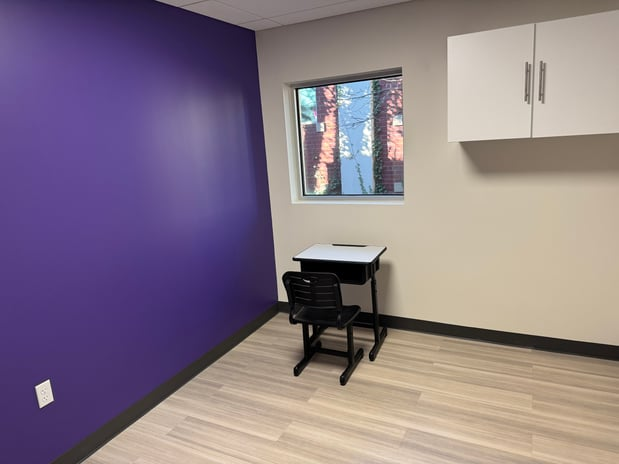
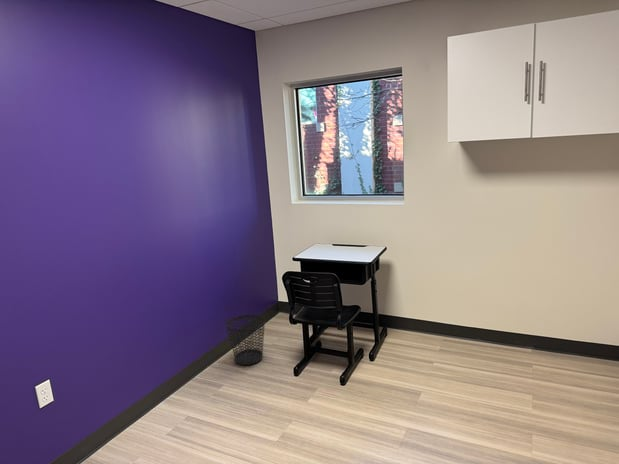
+ wastebasket (247, 340)
